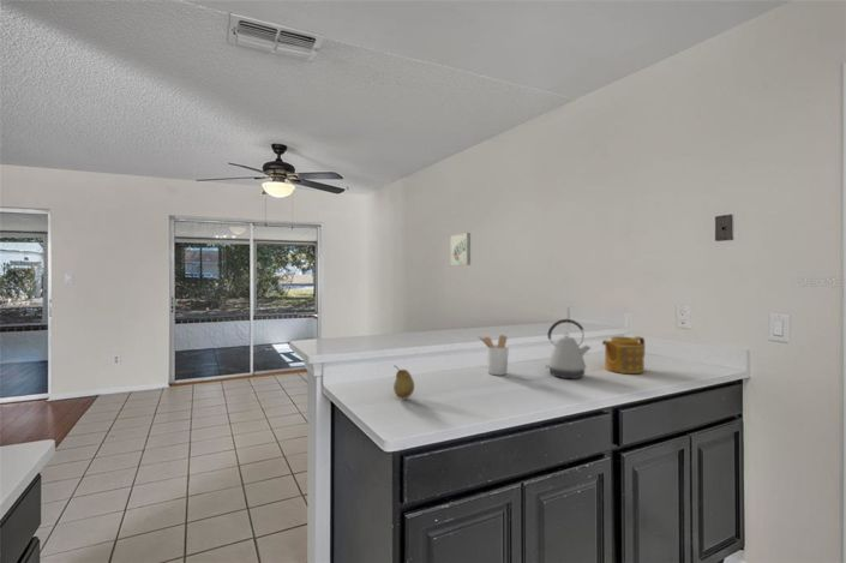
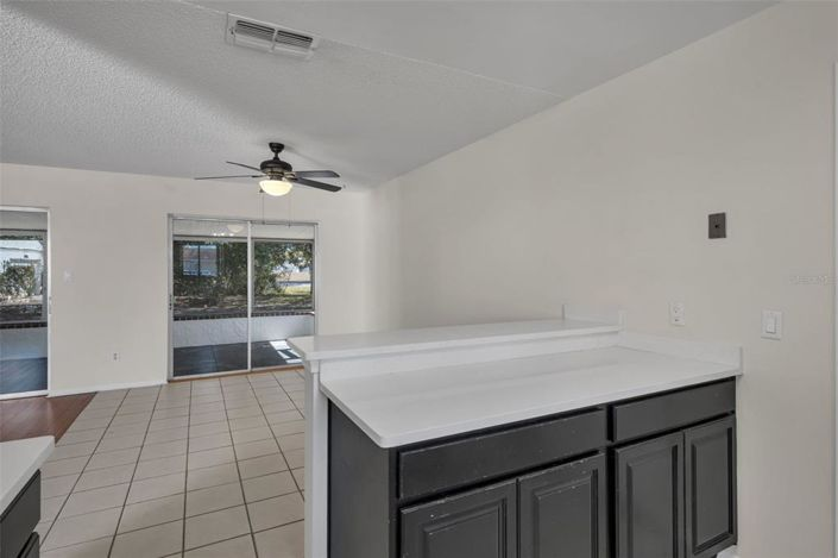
- utensil holder (492, 353)
- fruit (403, 381)
- kettle (568, 347)
- wall art (460, 250)
- teapot (623, 353)
